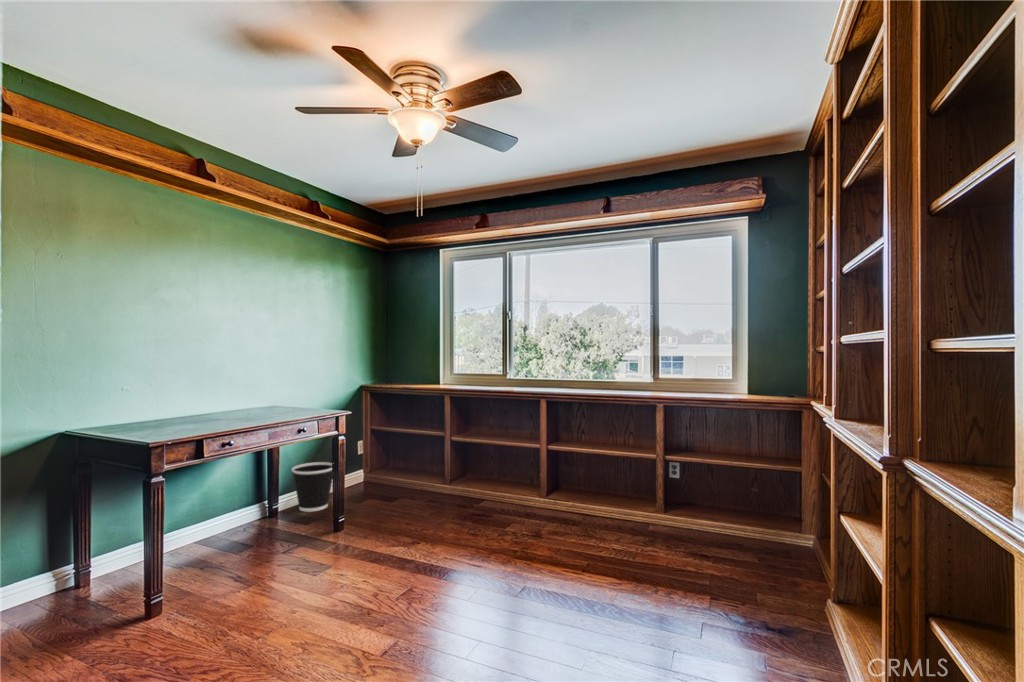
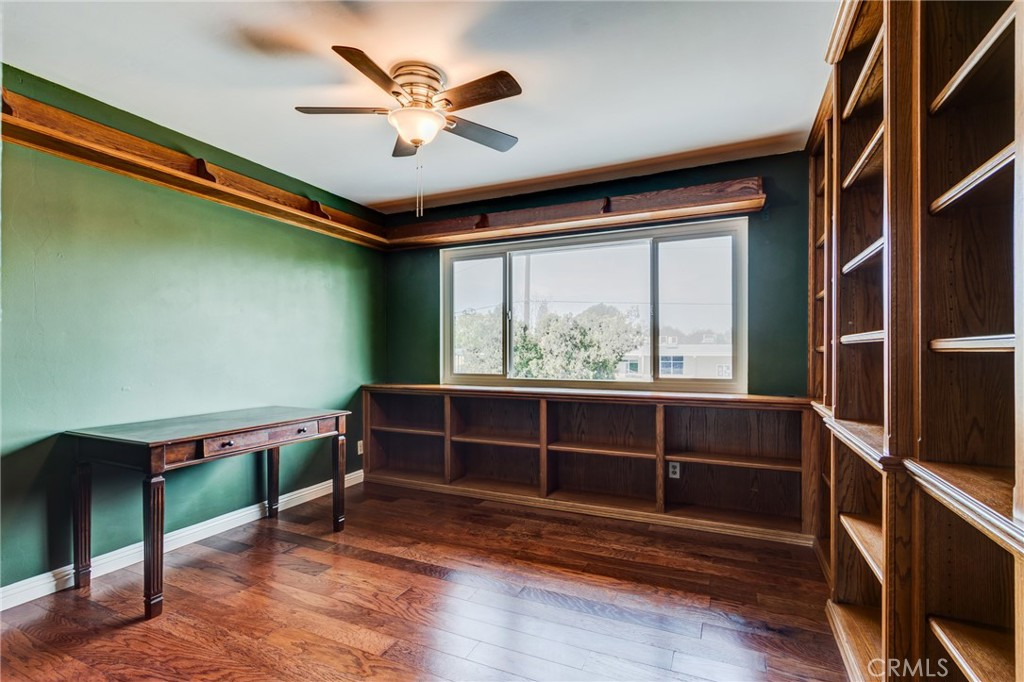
- wastebasket (313, 487)
